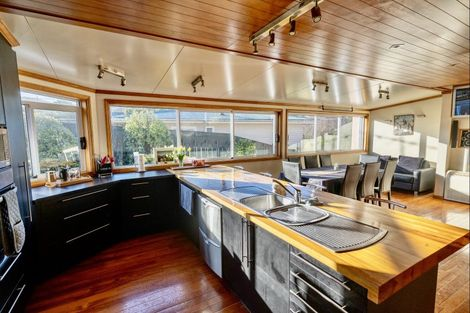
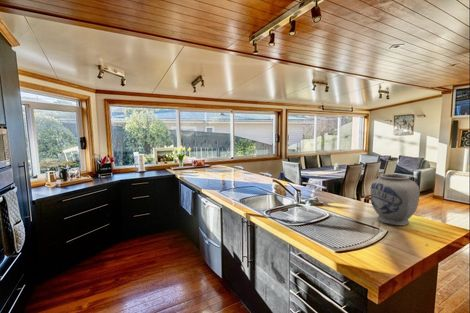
+ vase (393, 198)
